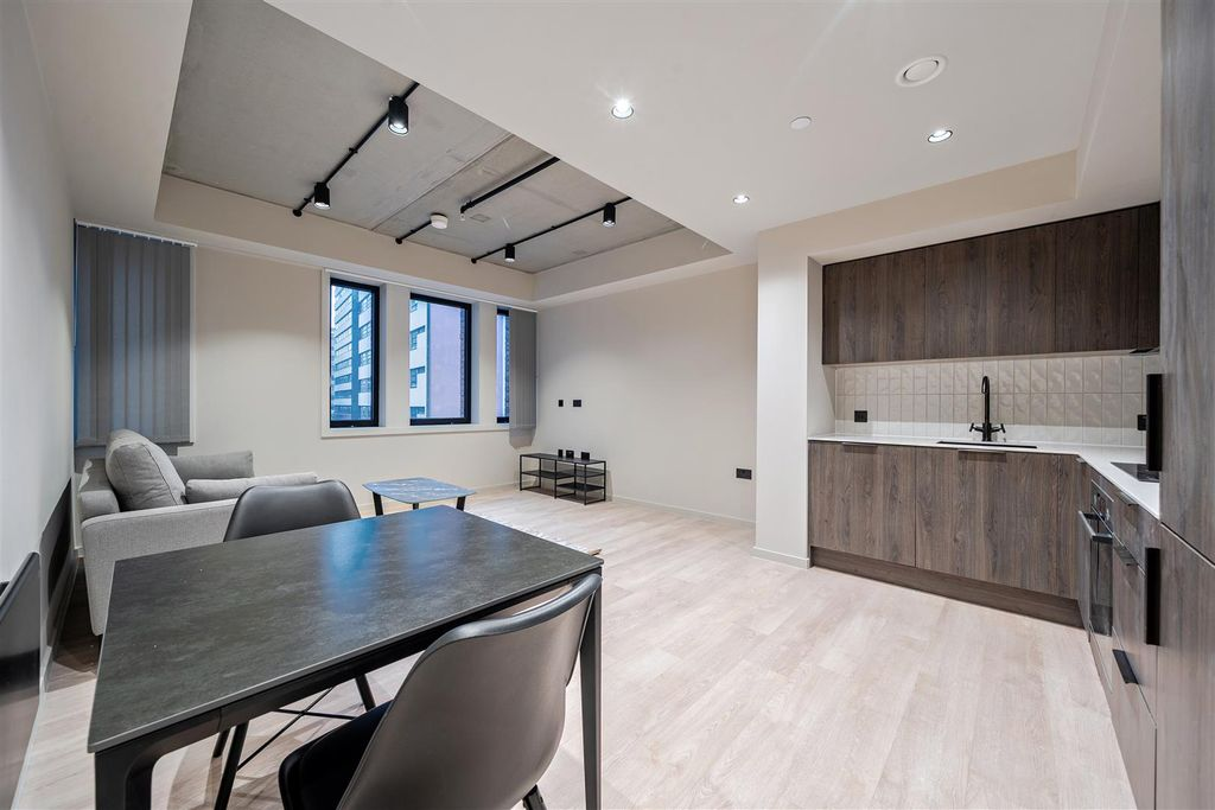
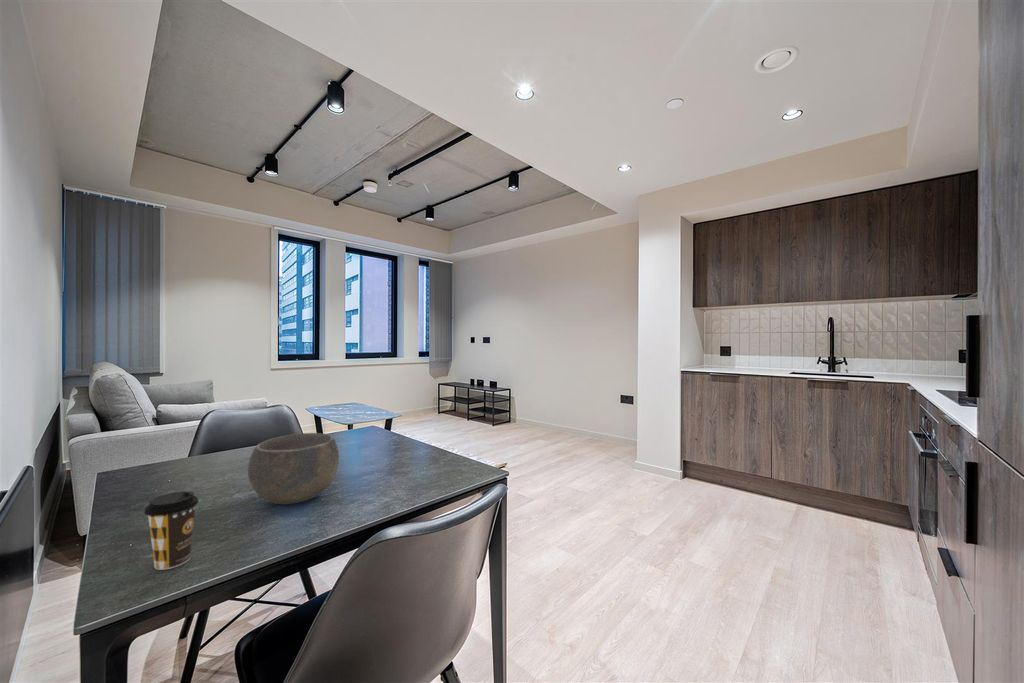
+ bowl (295, 468)
+ coffee cup (172, 529)
